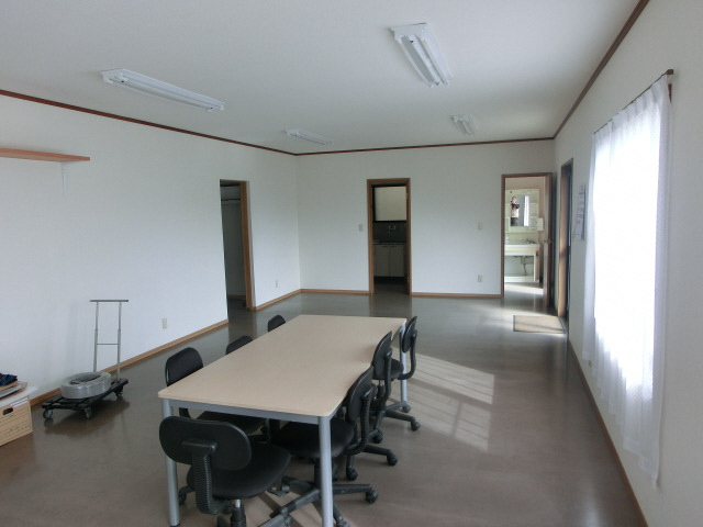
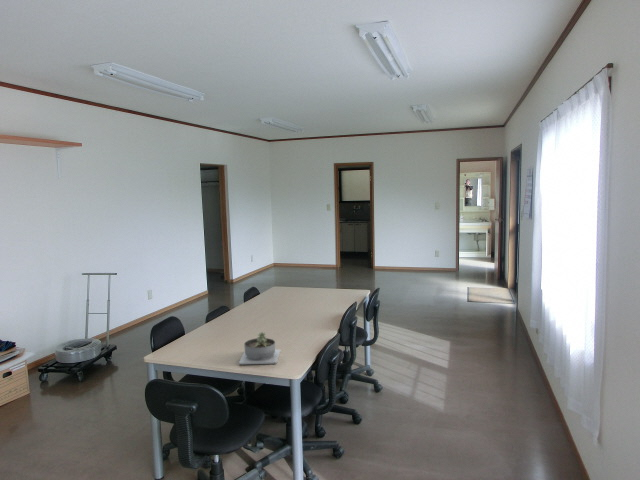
+ succulent planter (260, 344)
